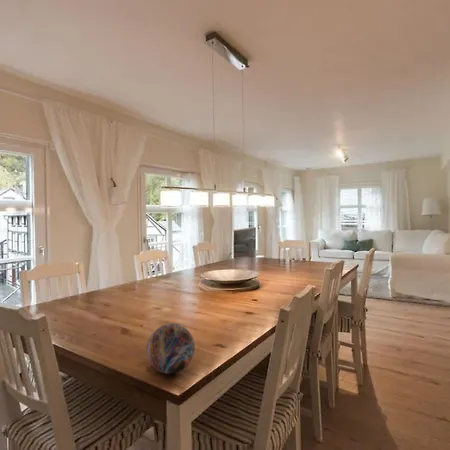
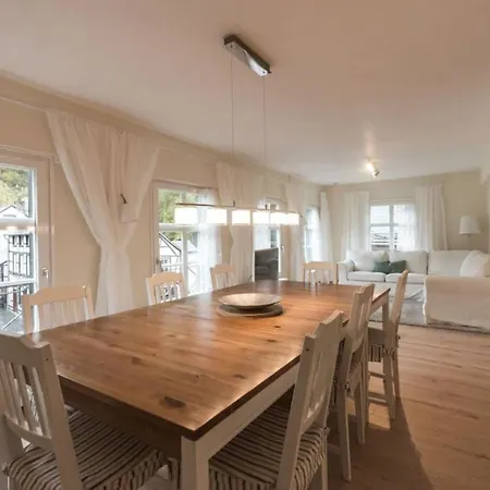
- decorative orb (170, 347)
